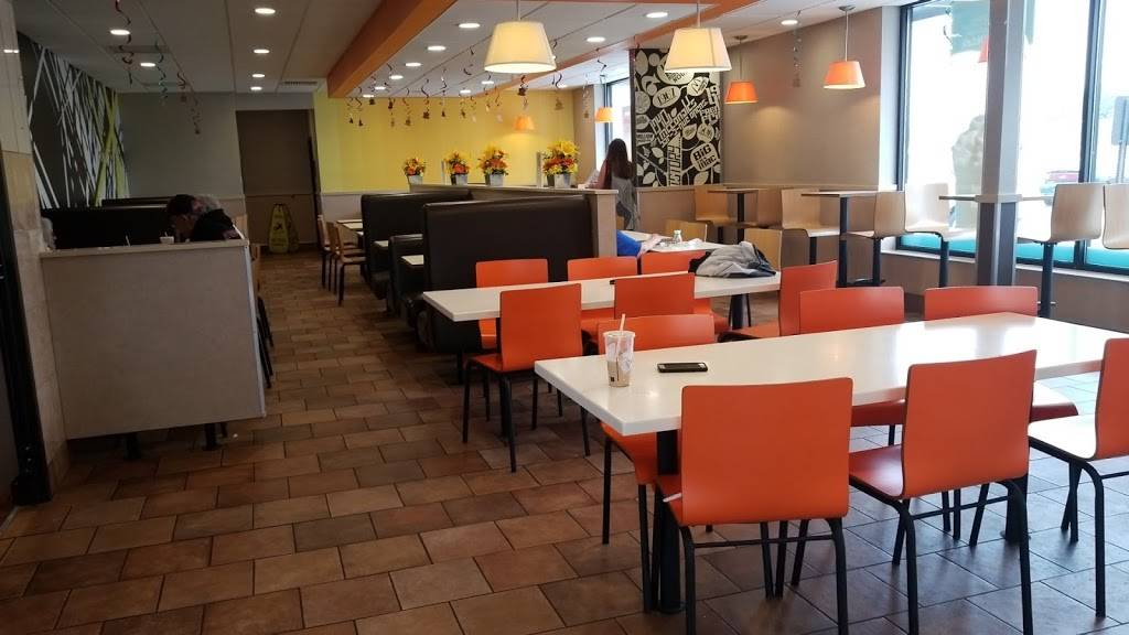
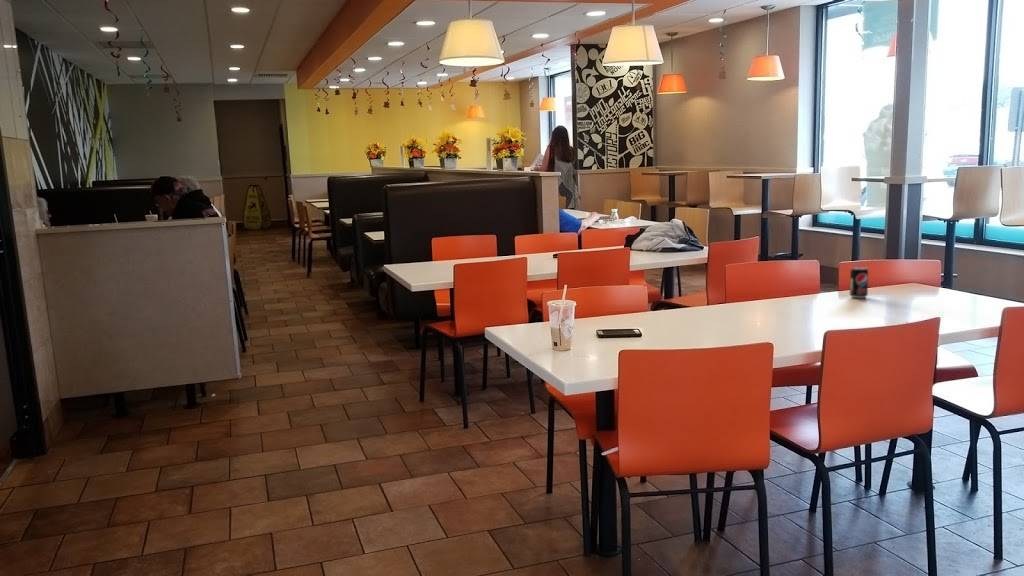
+ beverage can (858, 282)
